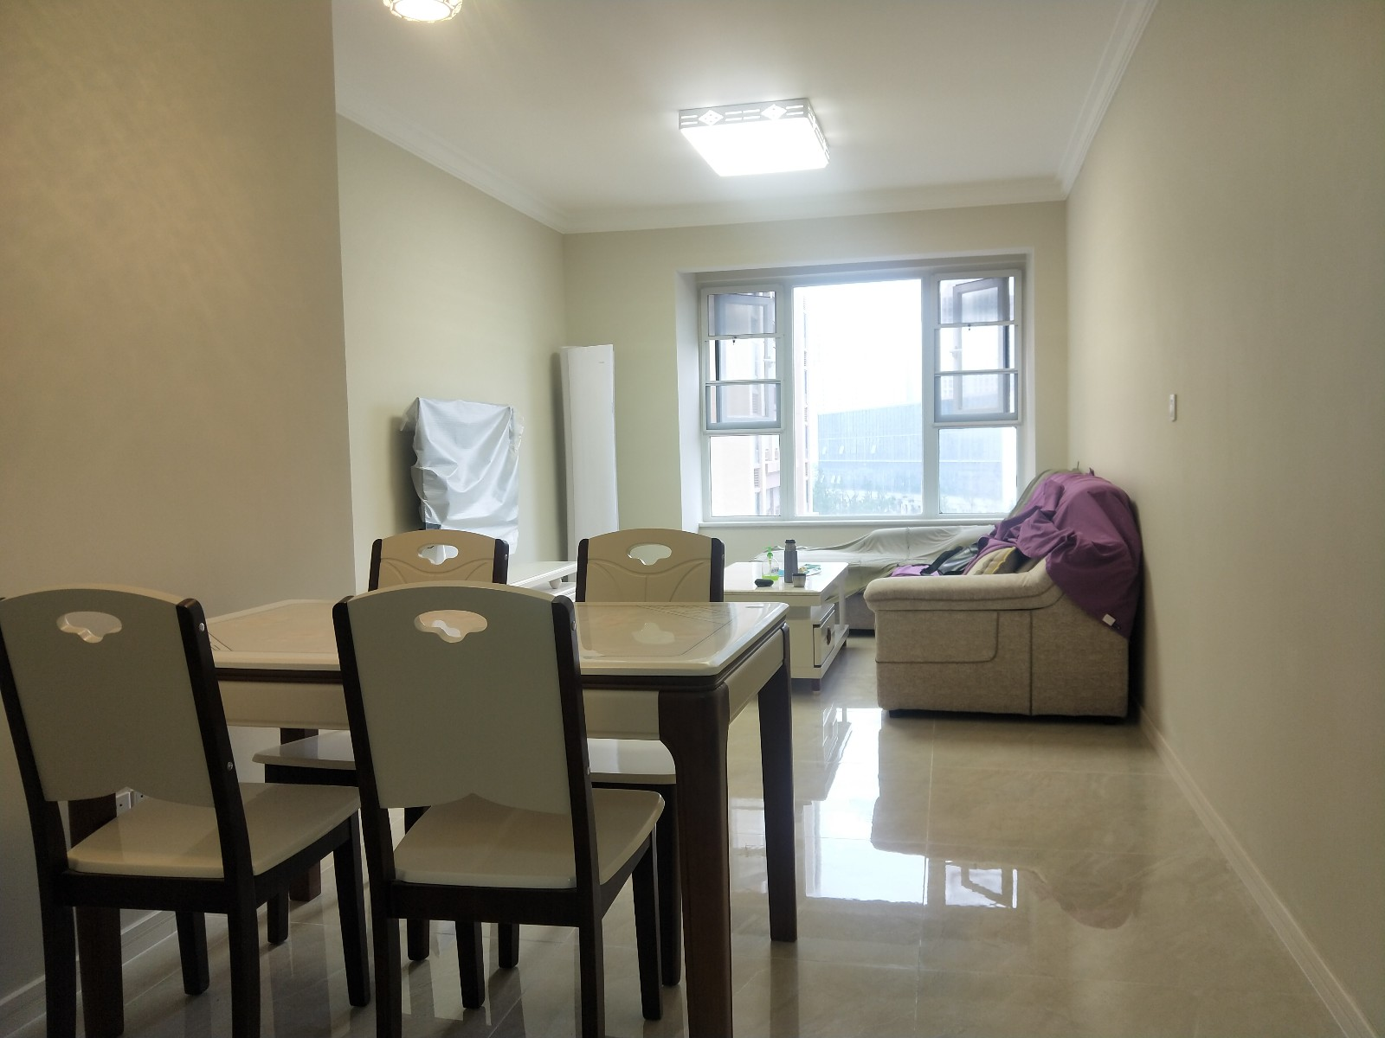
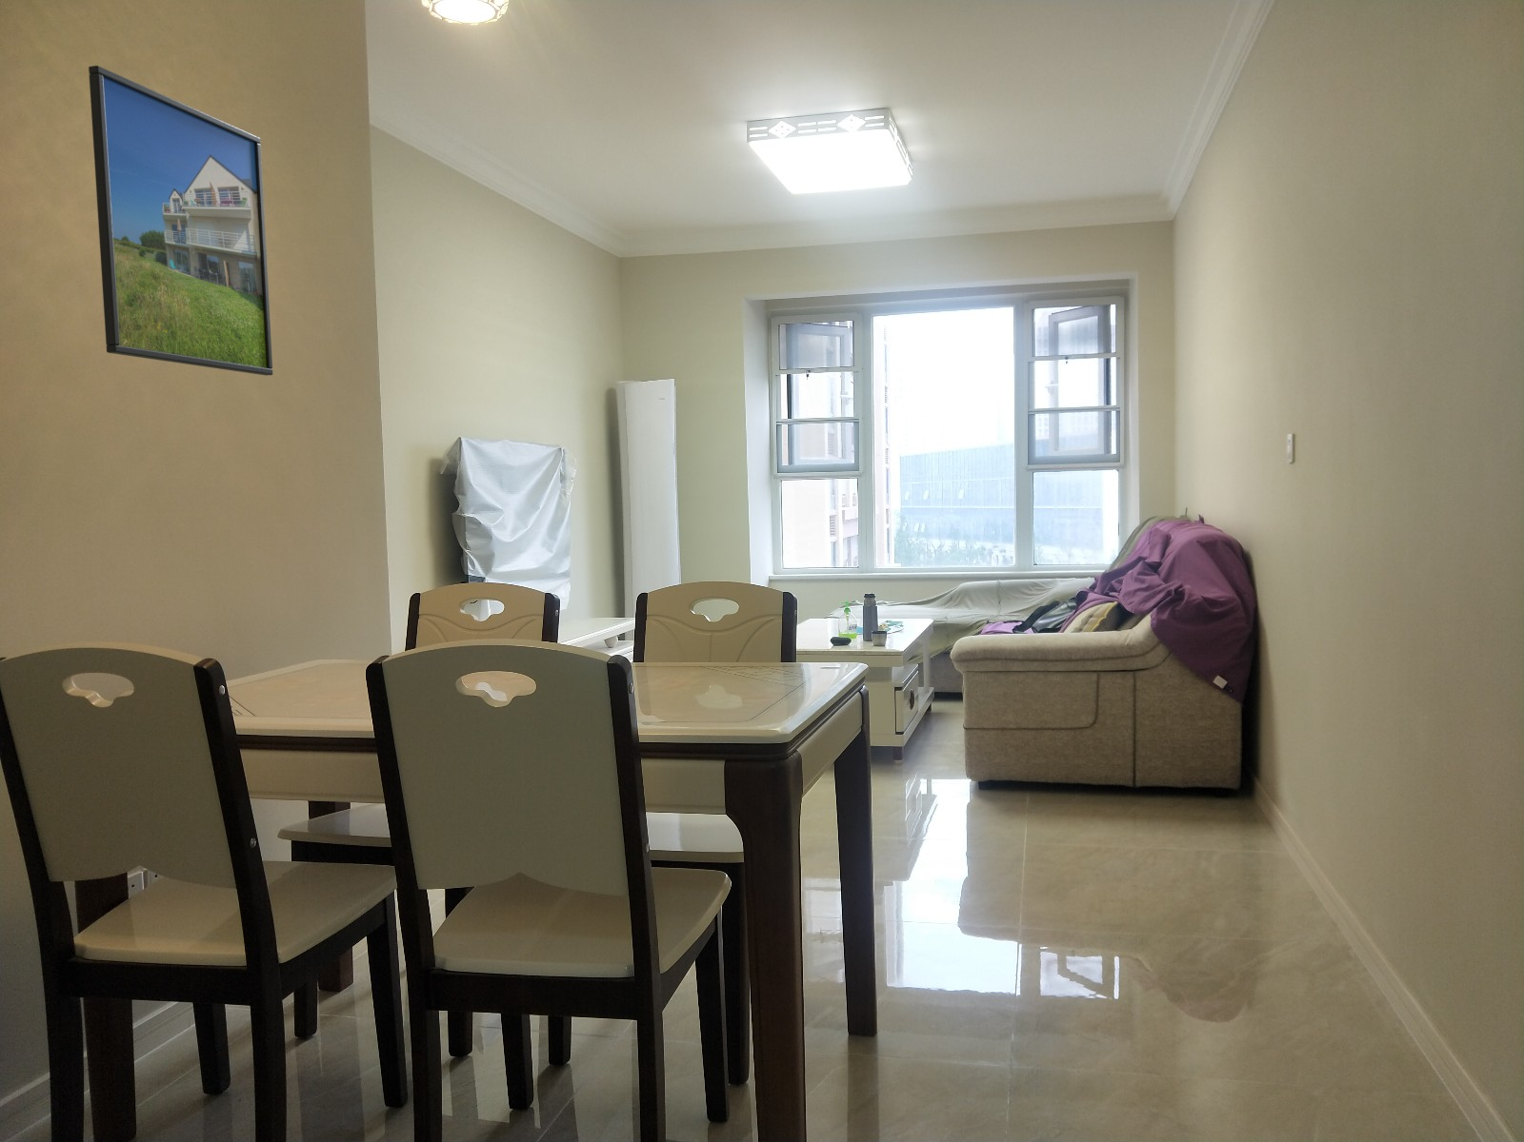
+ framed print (190, 236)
